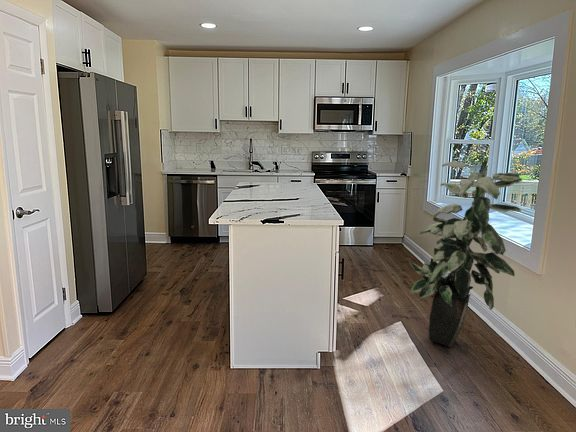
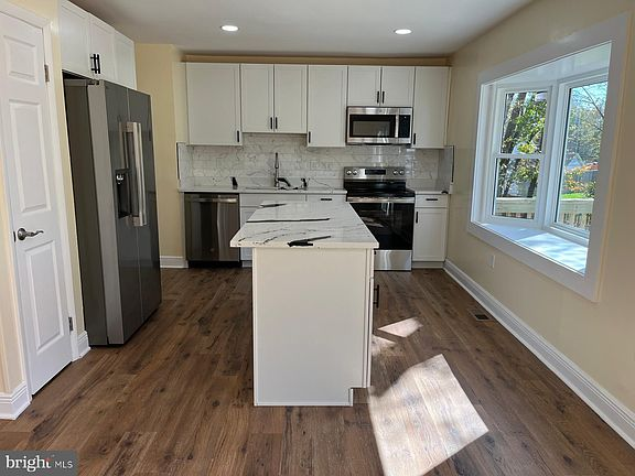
- indoor plant (459, 255)
